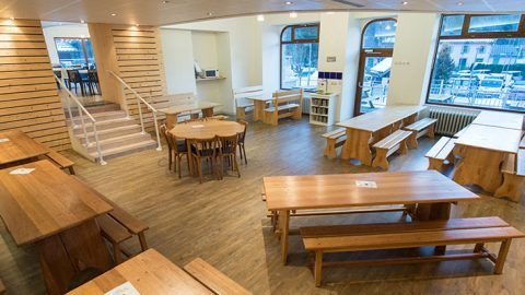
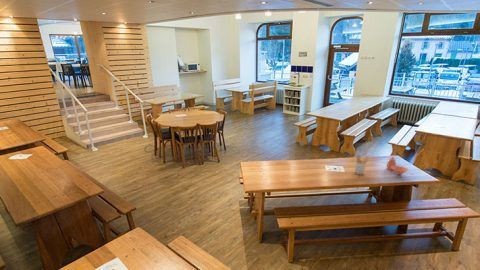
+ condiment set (396, 166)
+ utensil holder (362, 164)
